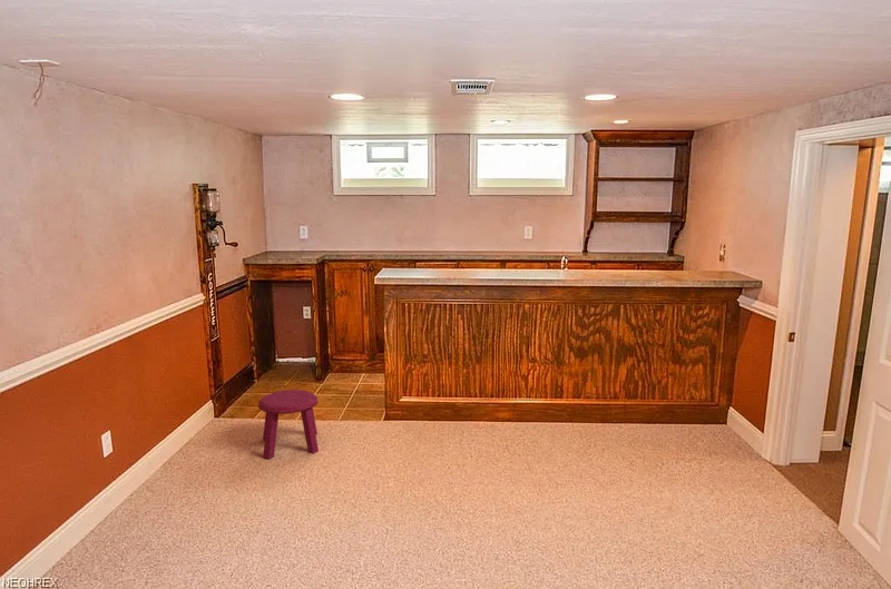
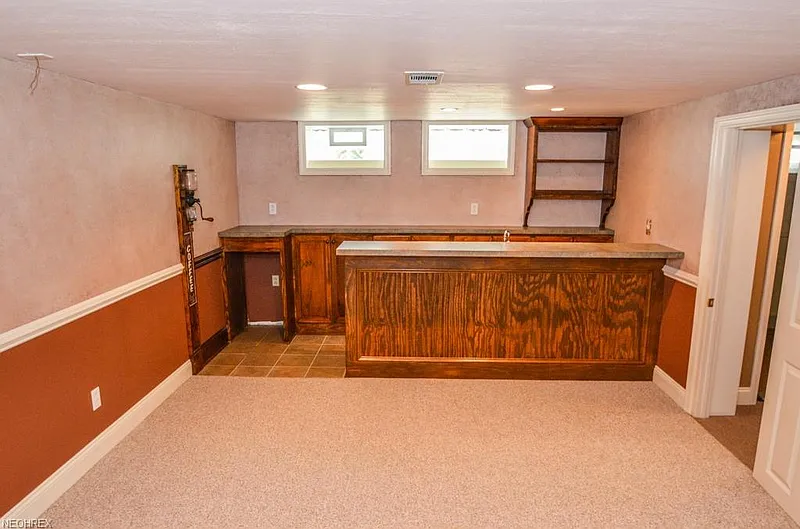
- stool (285, 413)
